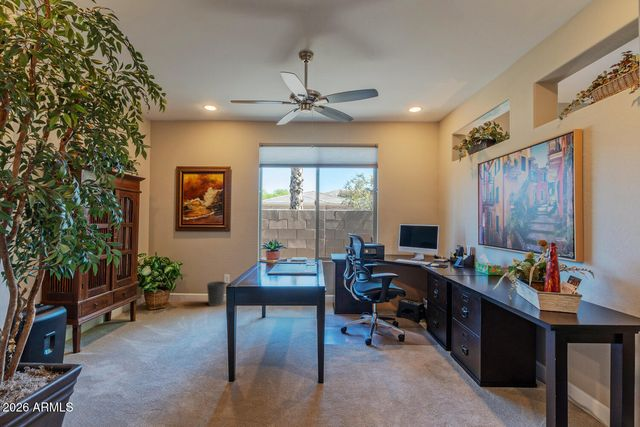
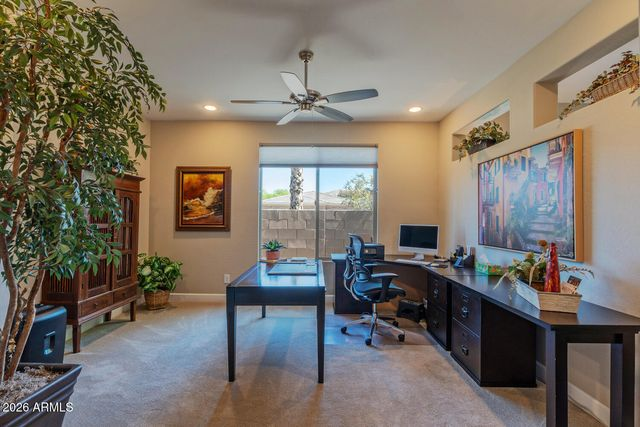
- wastebasket (216, 293)
